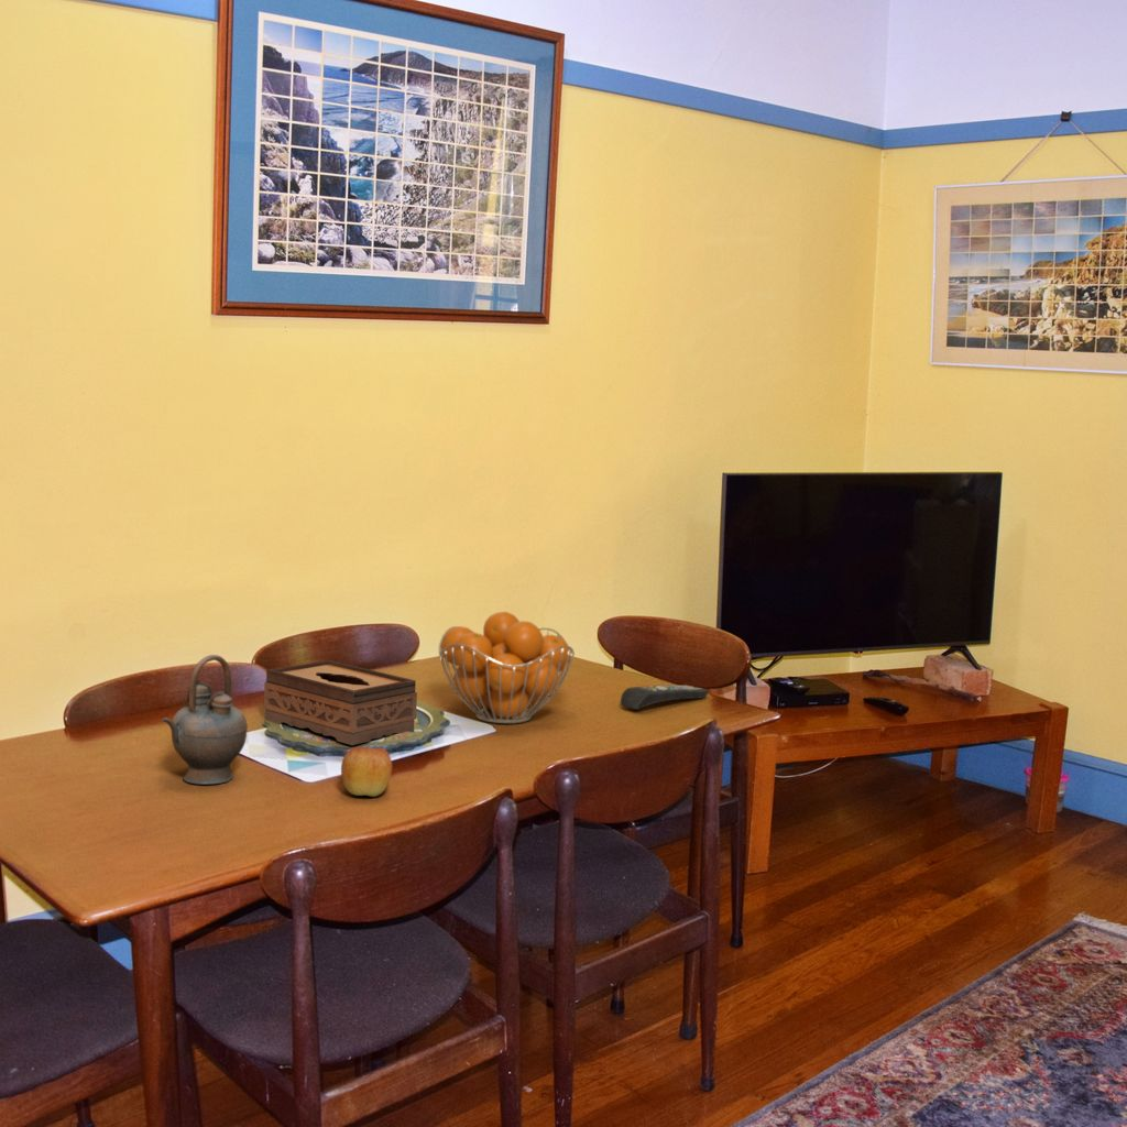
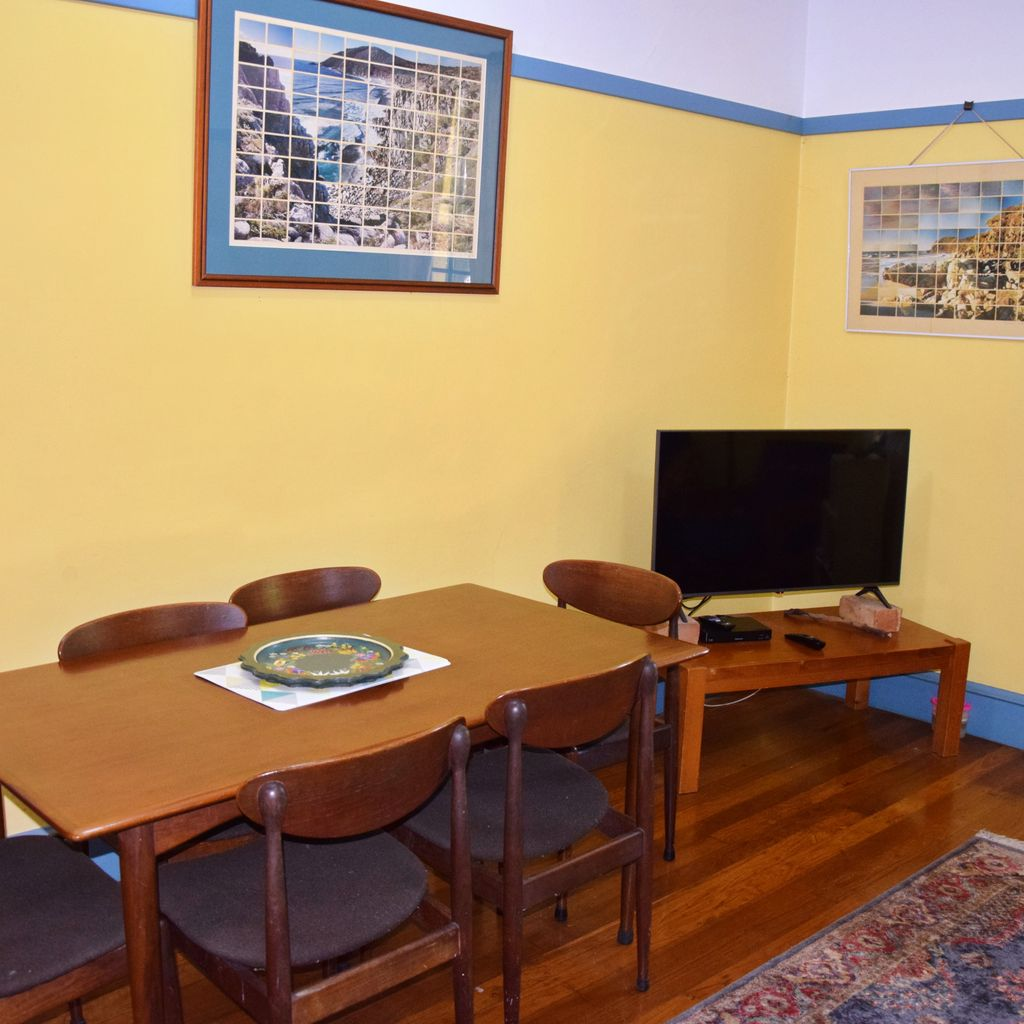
- tissue box (339, 700)
- apple (366, 769)
- remote control (664, 693)
- teapot (201, 718)
- fruit basket (505, 666)
